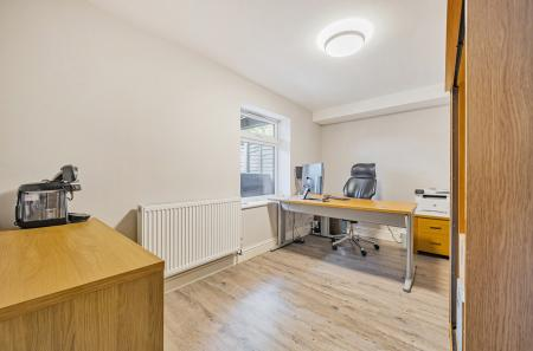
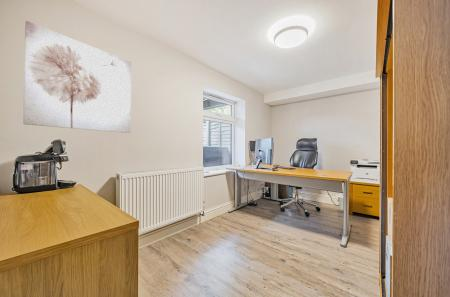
+ wall art (87, 87)
